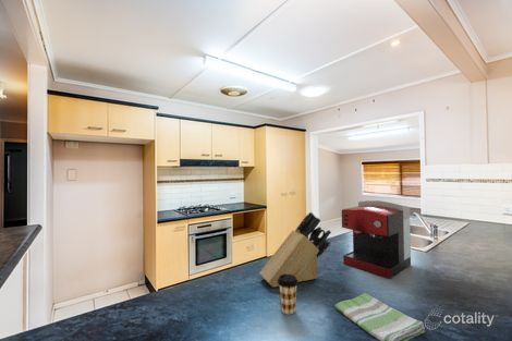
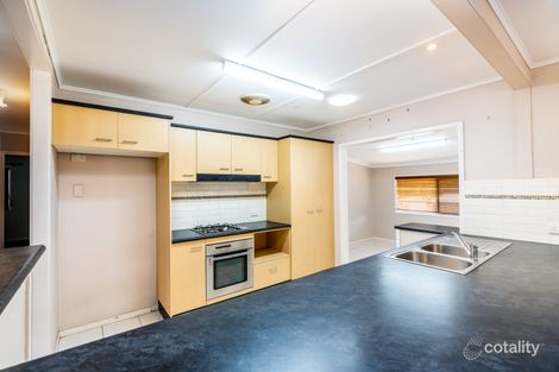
- knife block (296, 245)
- coffee maker (371, 233)
- dish towel (376, 315)
- coffee cup (288, 293)
